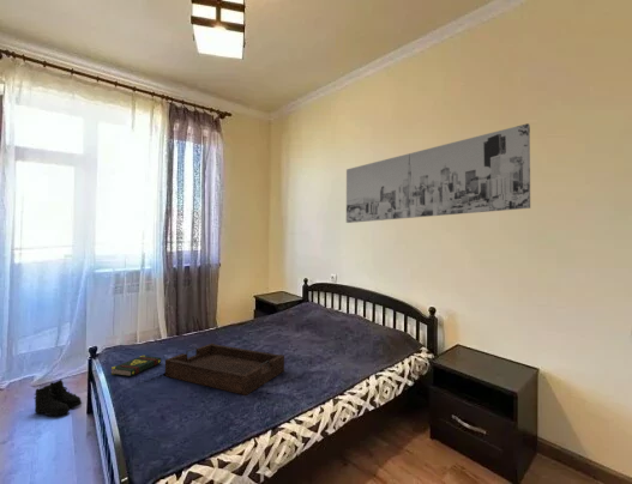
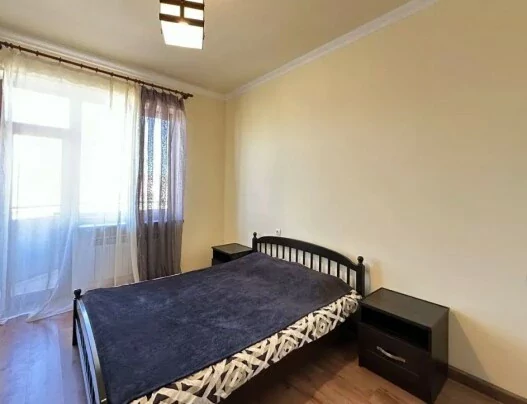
- tray (225, 364)
- wall art (417, 184)
- boots (58, 395)
- book (137, 365)
